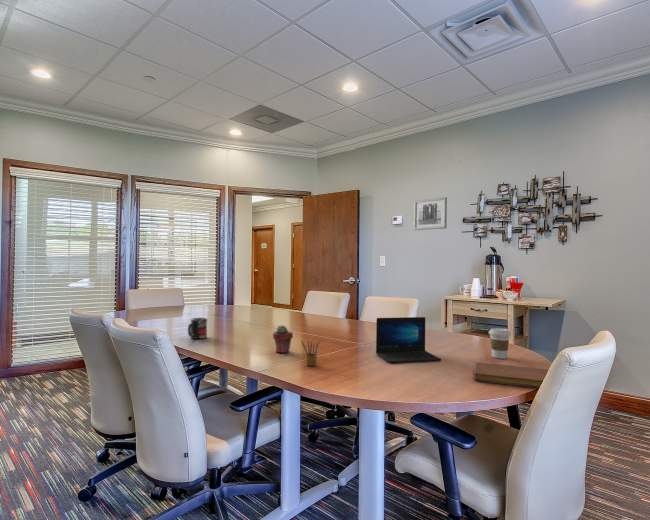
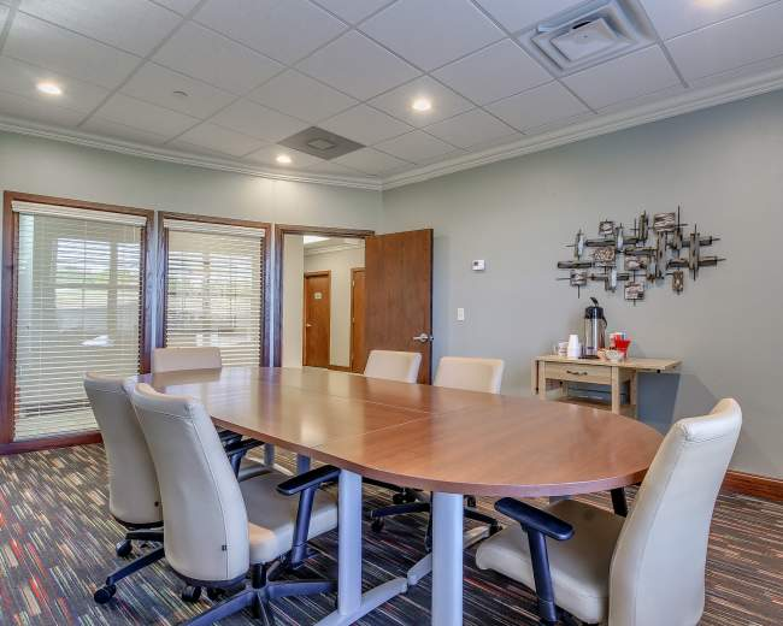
- notebook (512, 374)
- laptop (407, 338)
- wall art (429, 214)
- mug (196, 328)
- pencil box (310, 352)
- potted succulent (282, 338)
- coffee cup (499, 343)
